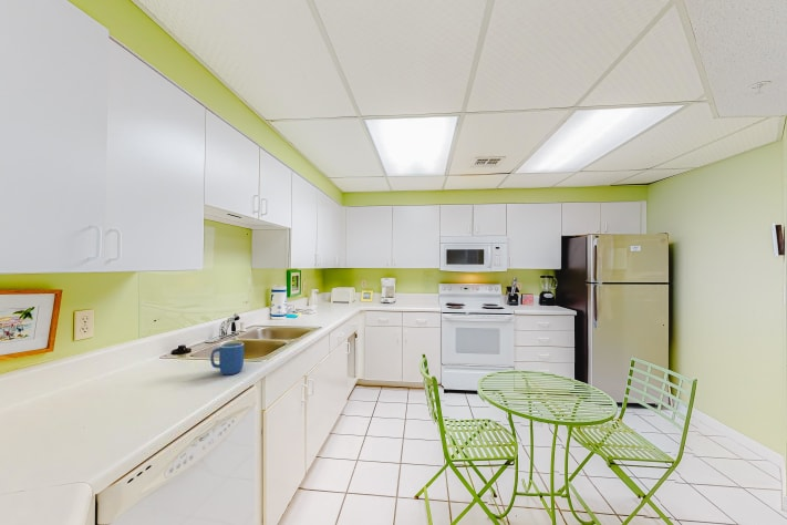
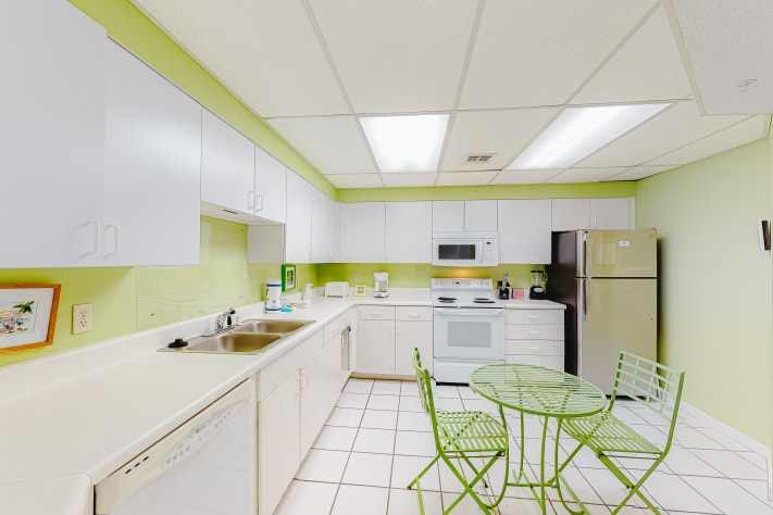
- mug (228, 358)
